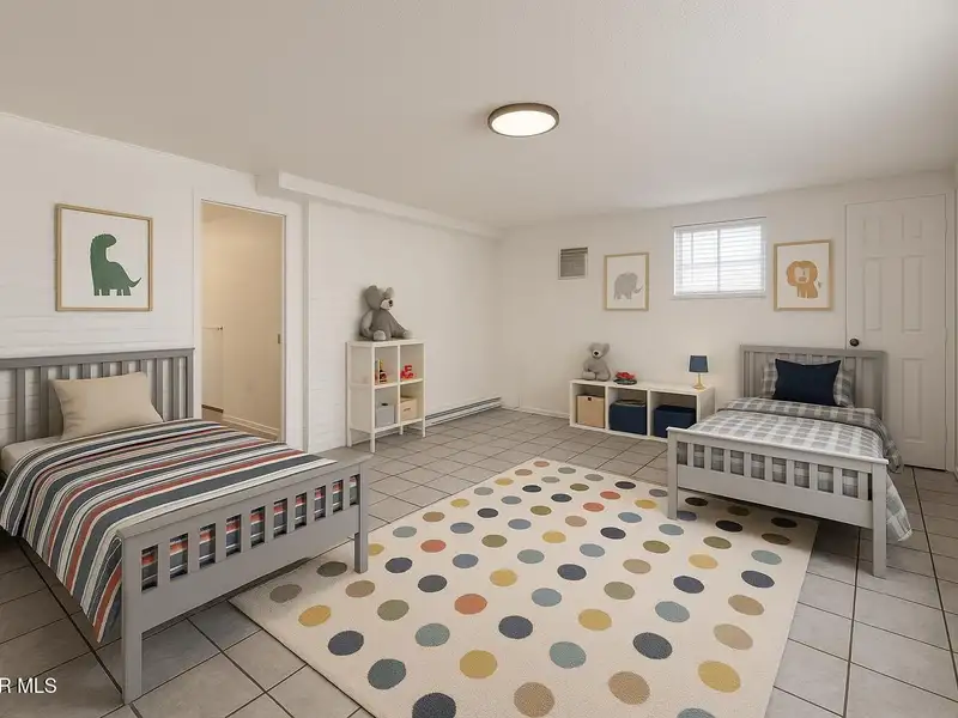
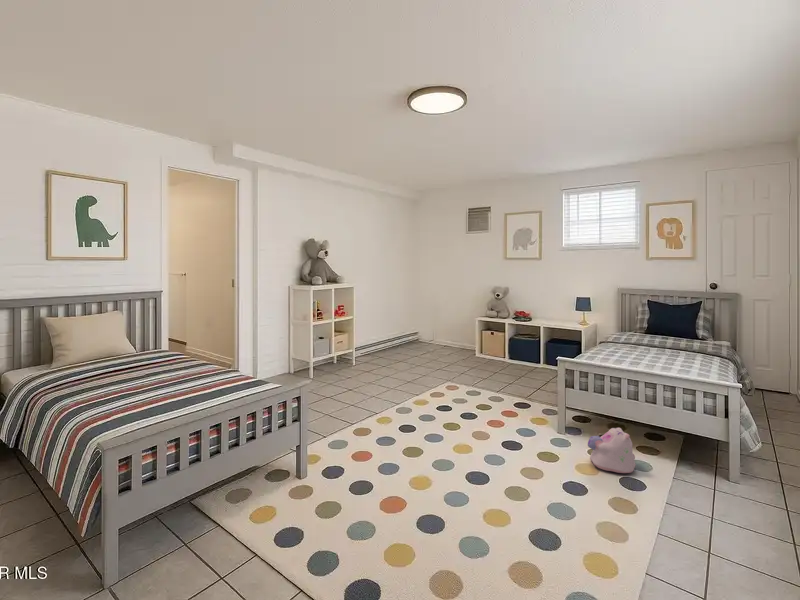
+ plush toy (611, 447)
